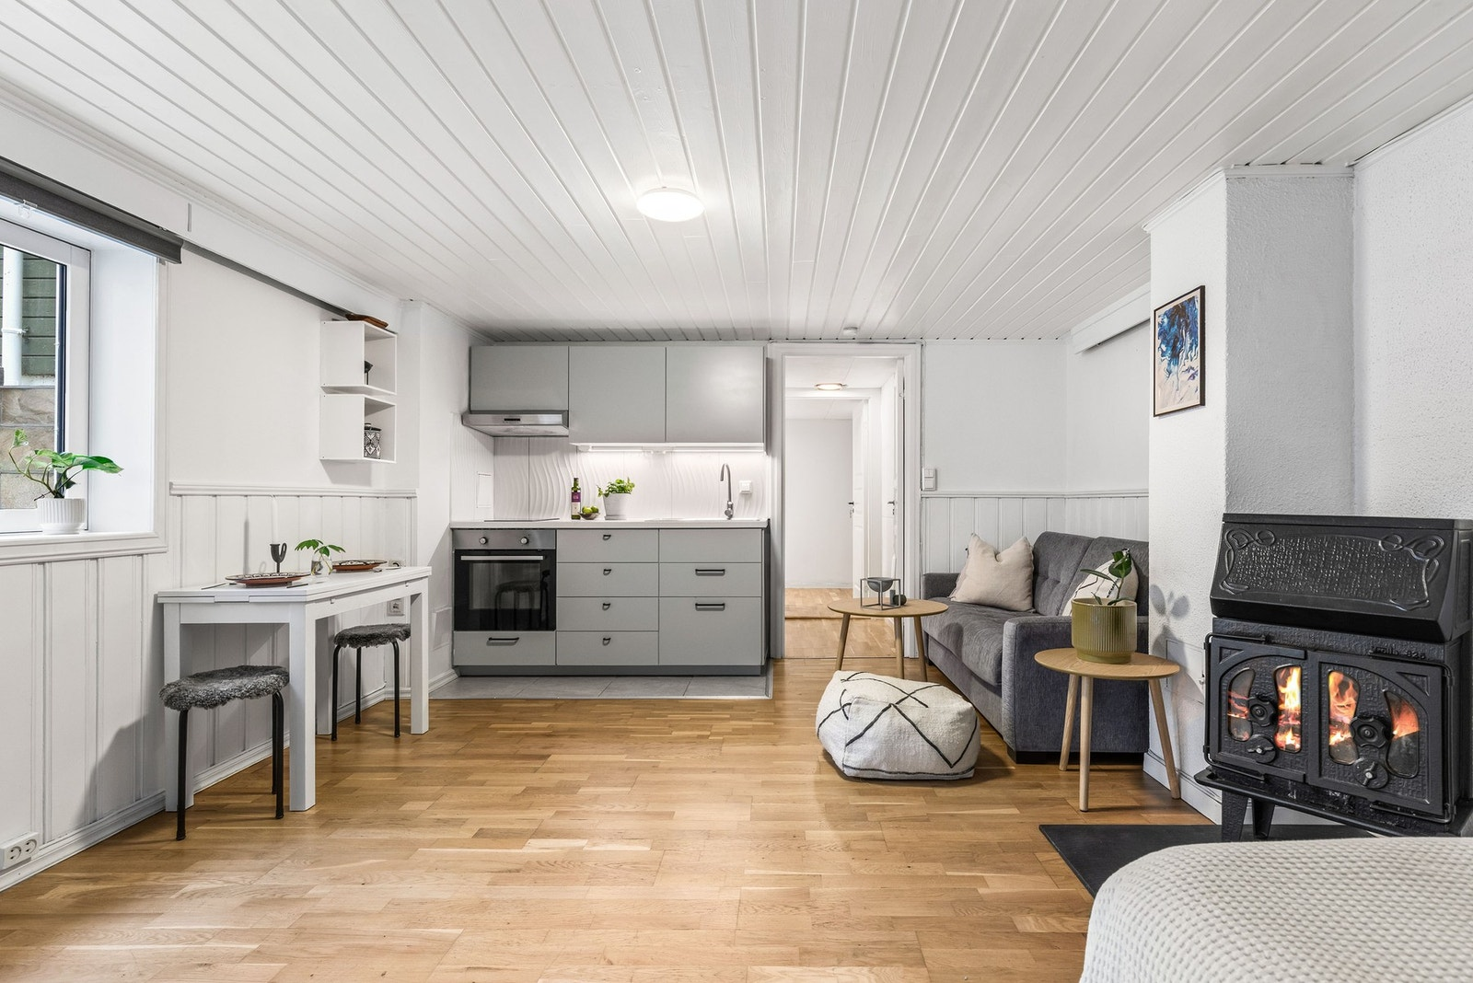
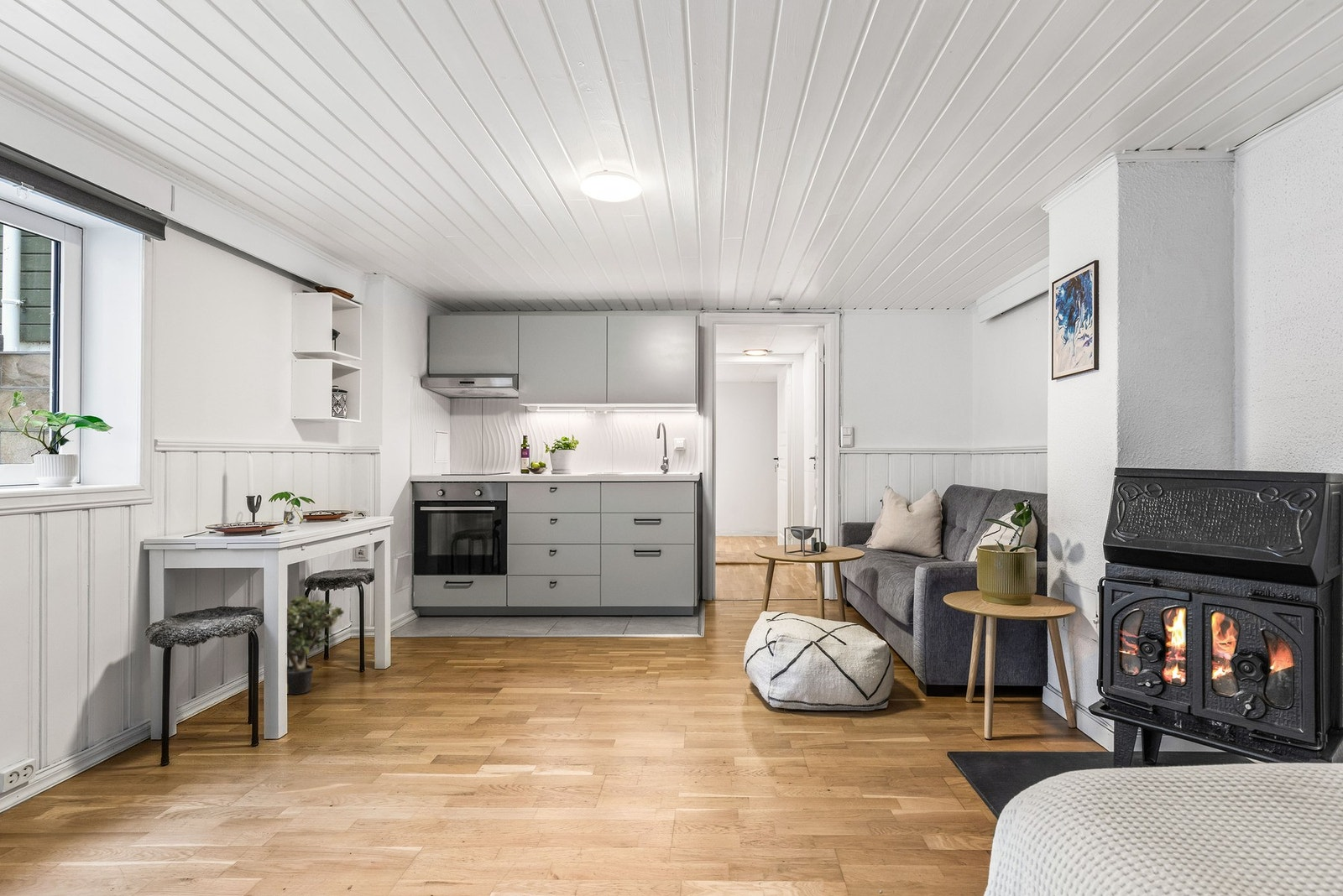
+ potted plant (304, 643)
